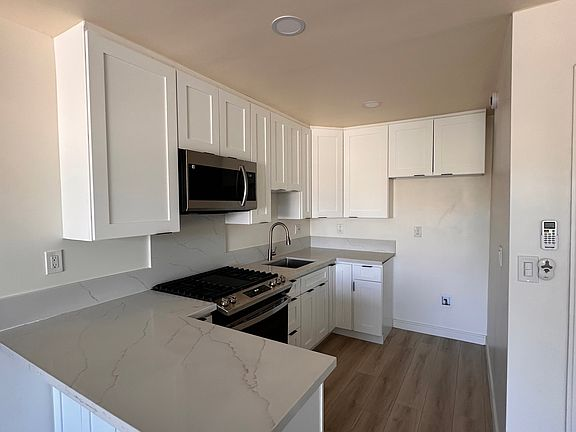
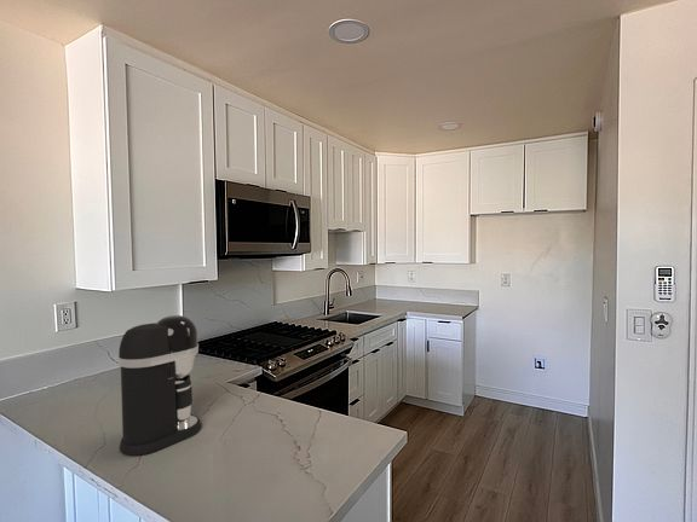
+ coffee maker (161, 377)
